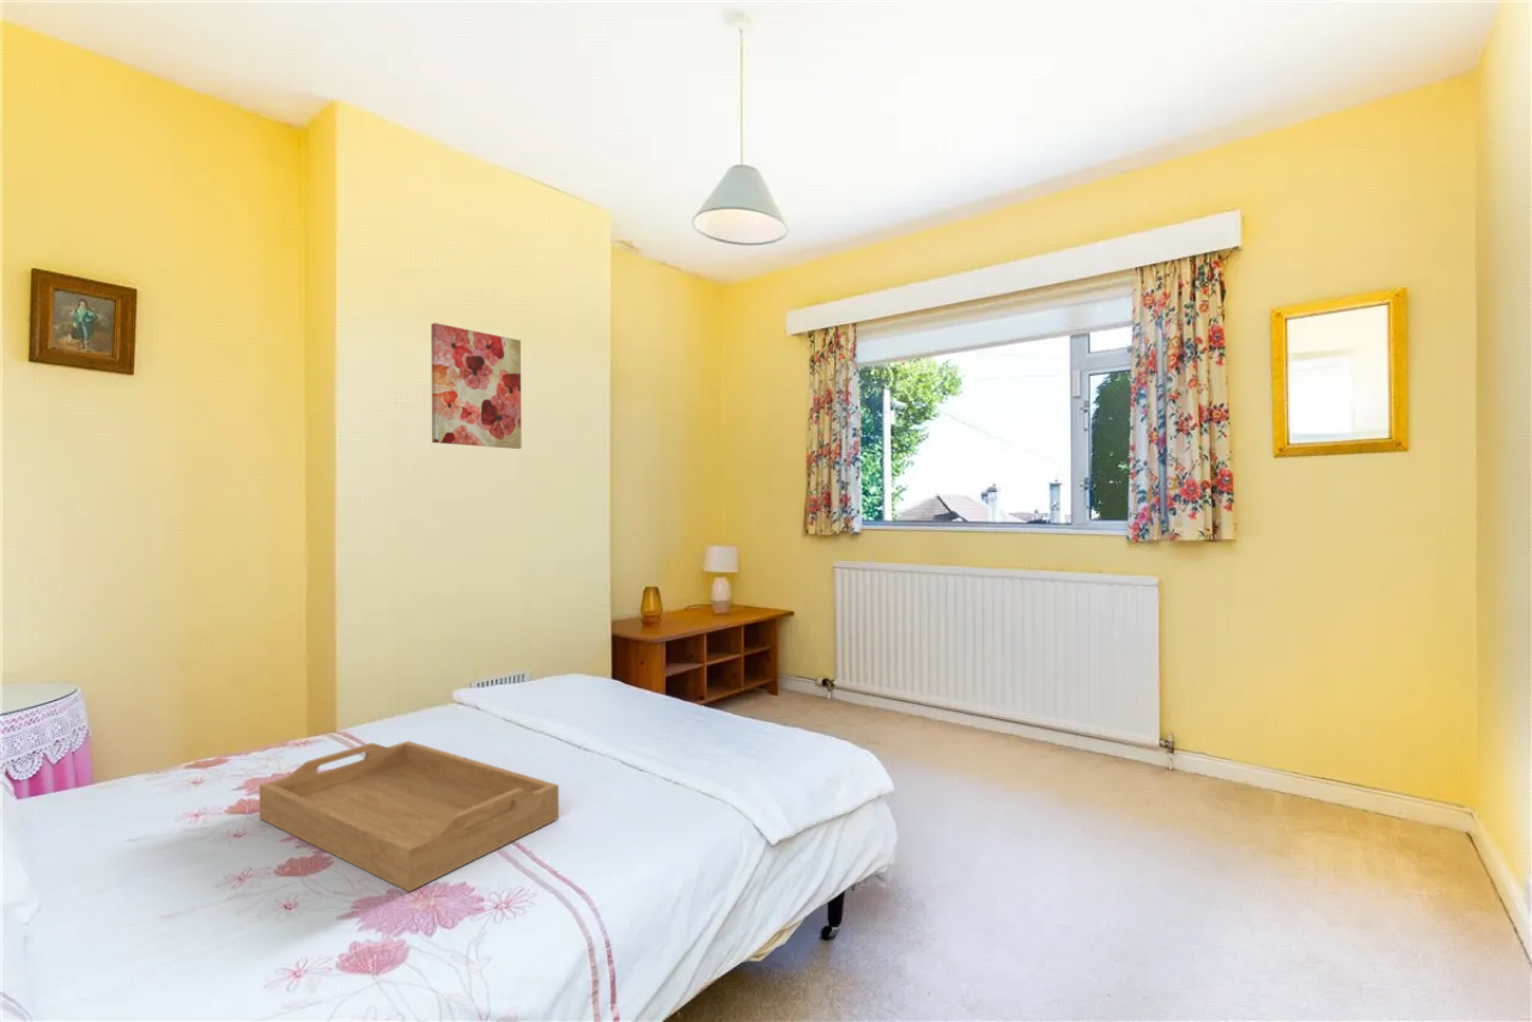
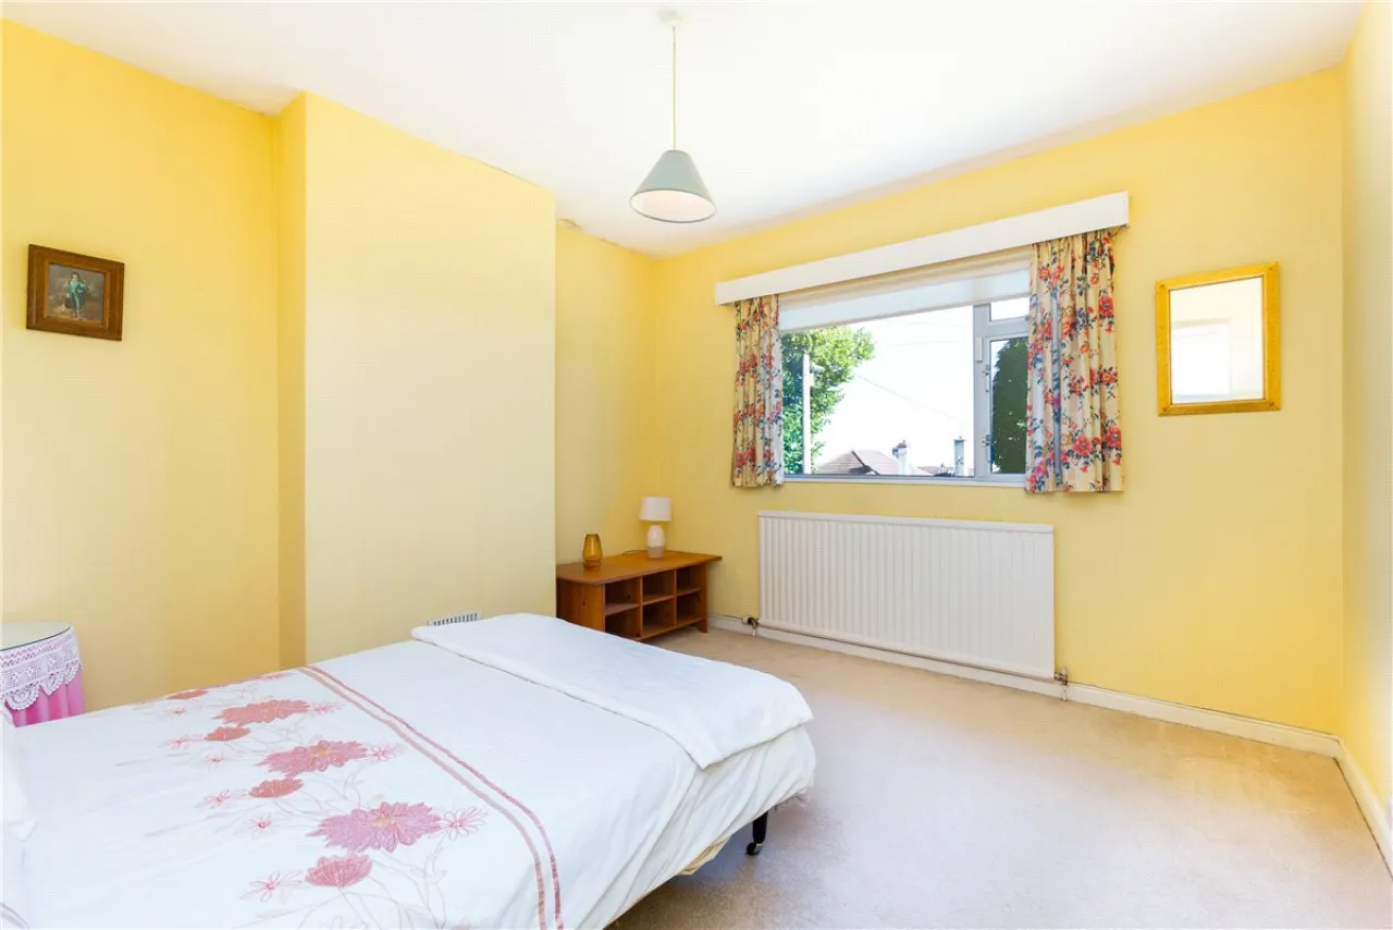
- serving tray (408, 796)
- wall art (478, 389)
